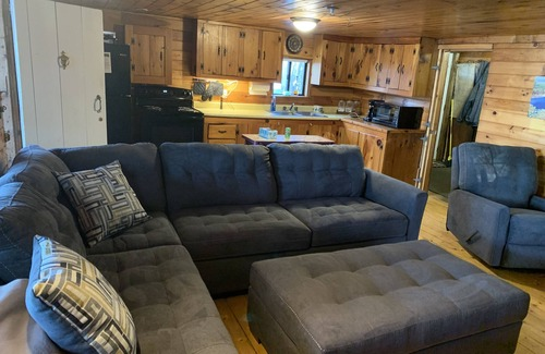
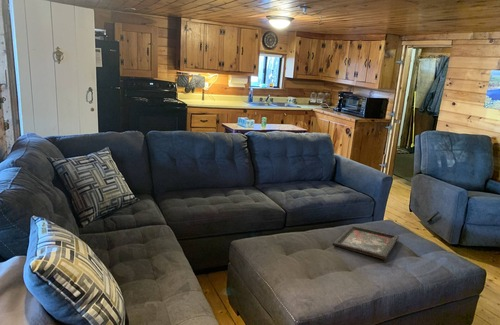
+ decorative tray (366, 240)
